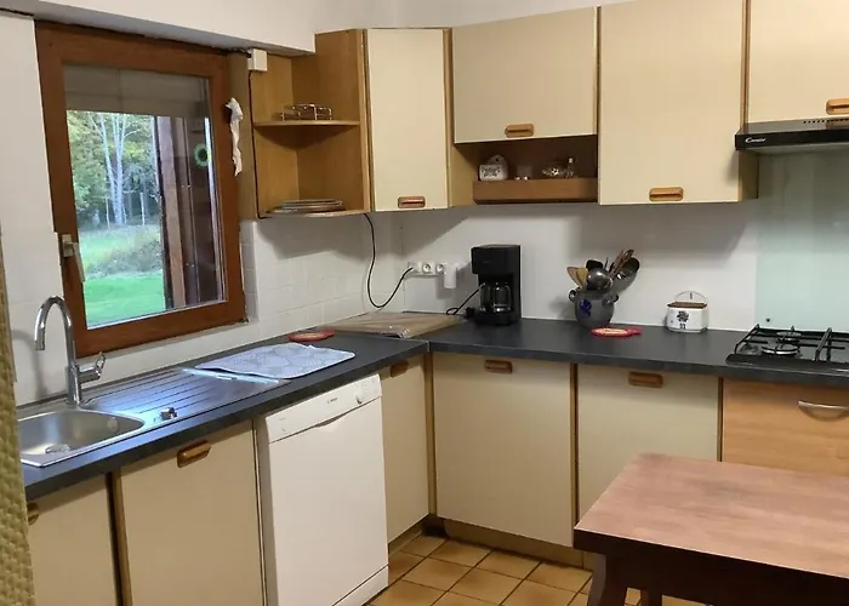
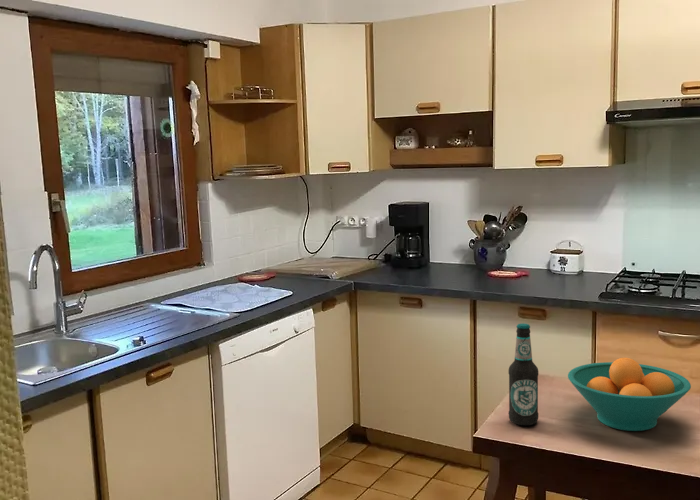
+ fruit bowl (627, 390)
+ bottle (523, 373)
